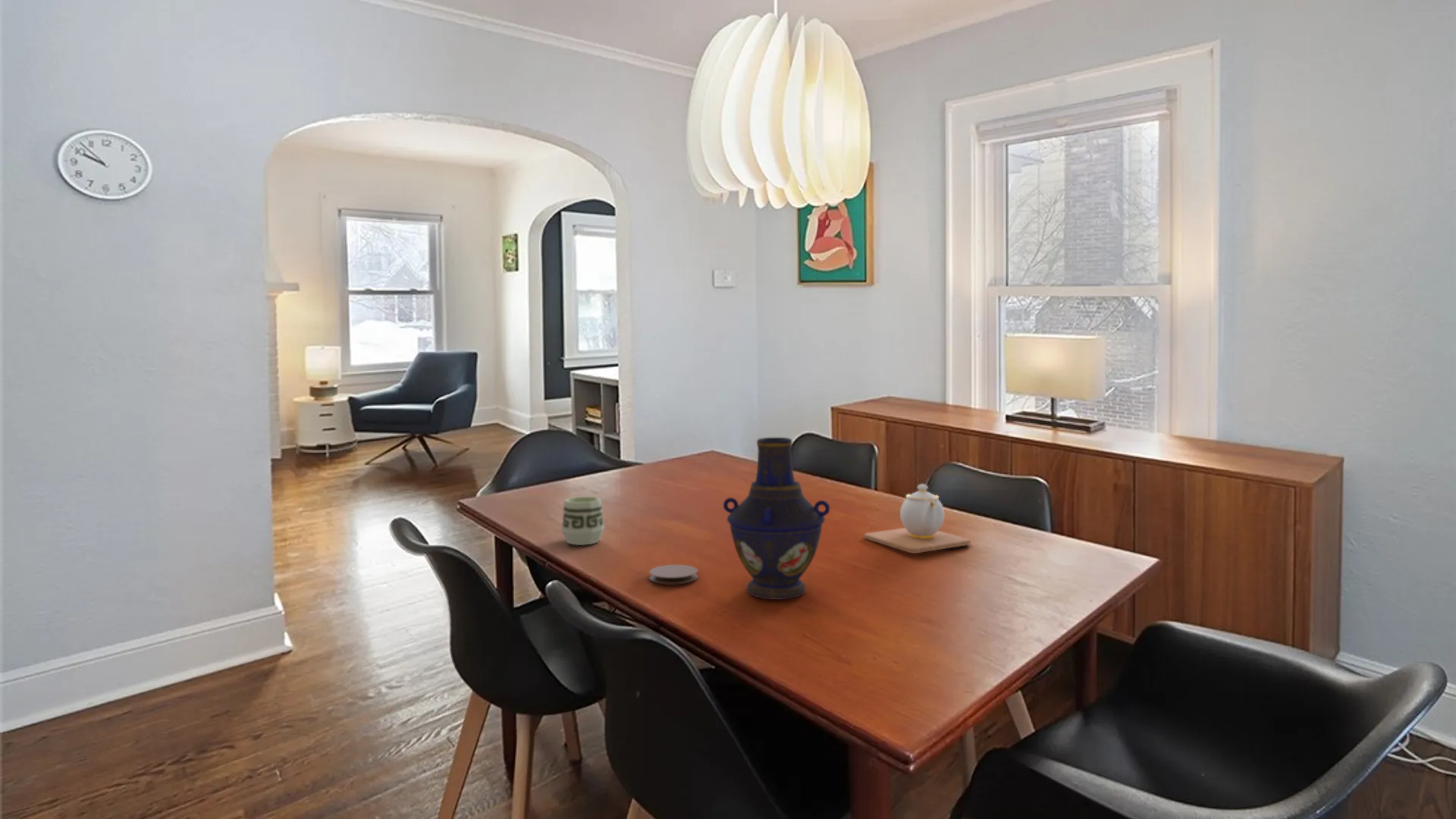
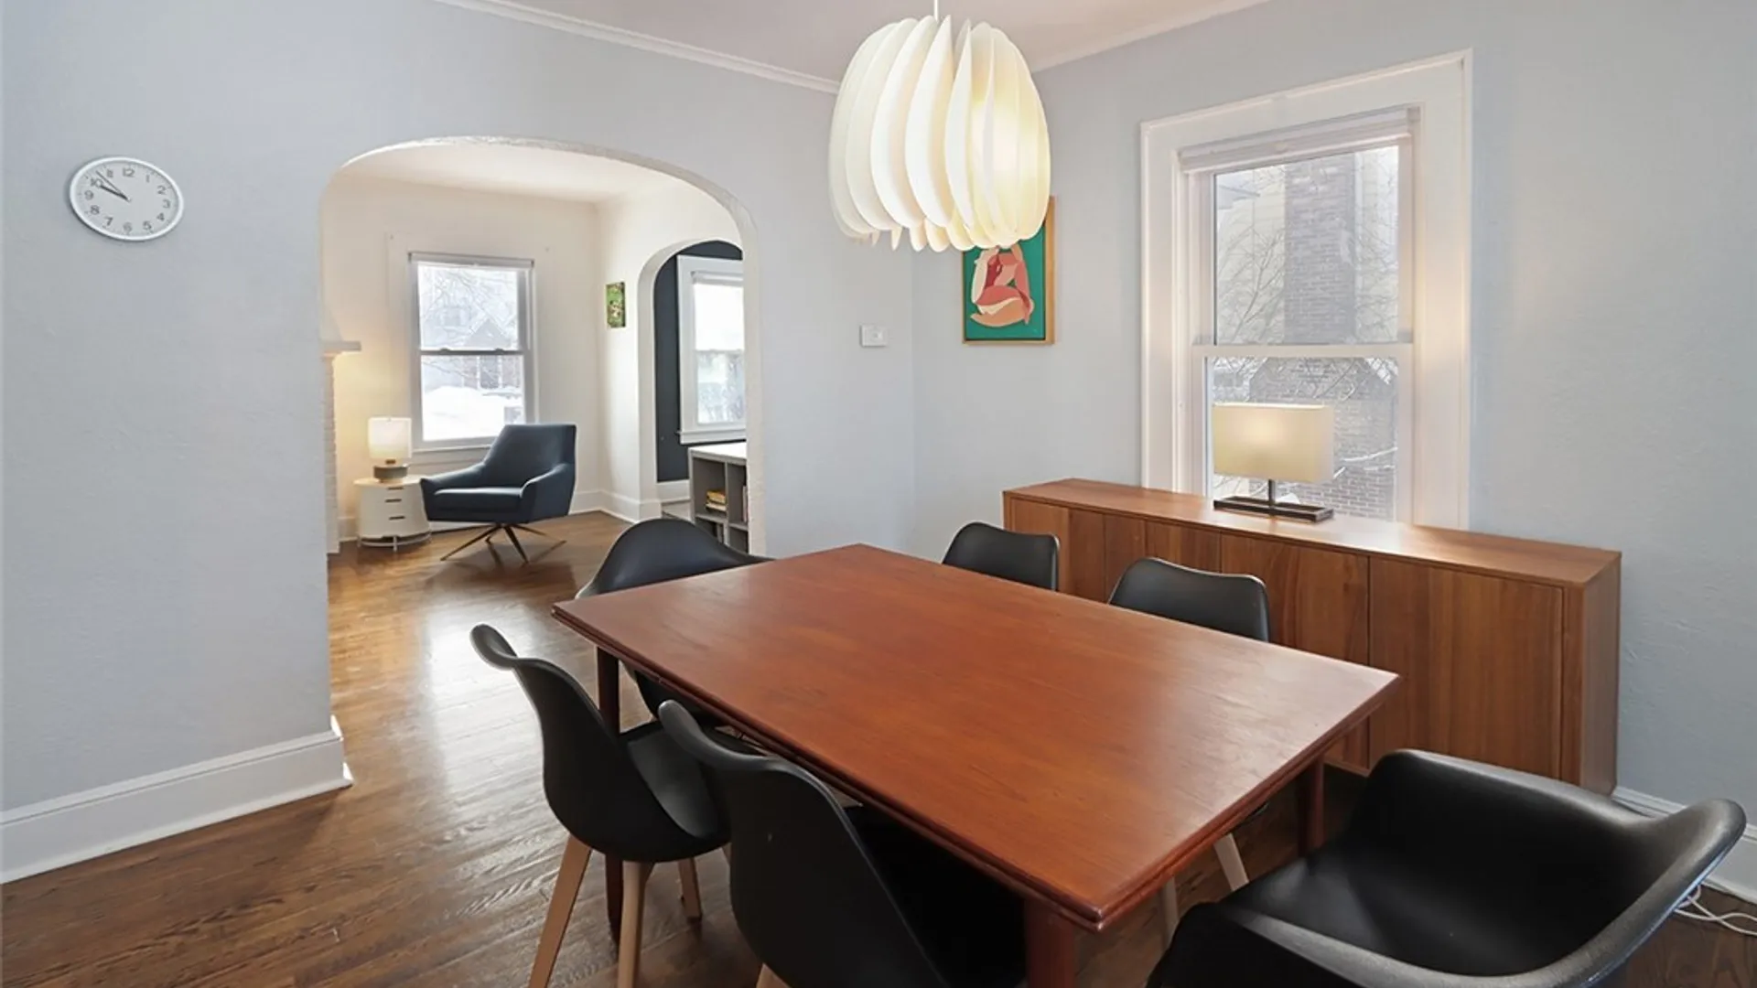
- coaster (673, 574)
- teapot (916, 513)
- vase (776, 515)
- cup (582, 520)
